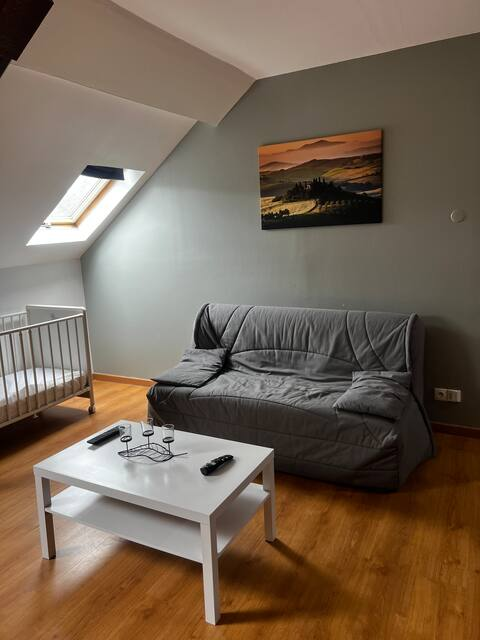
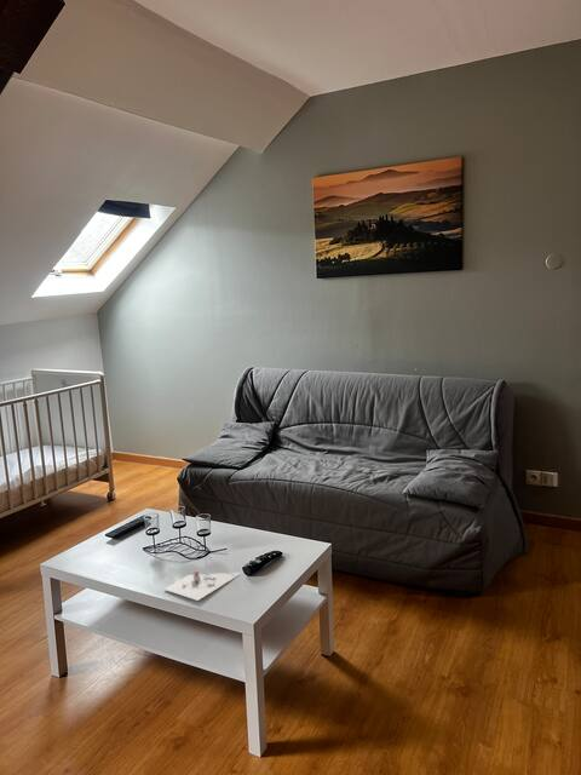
+ architectural model (205, 576)
